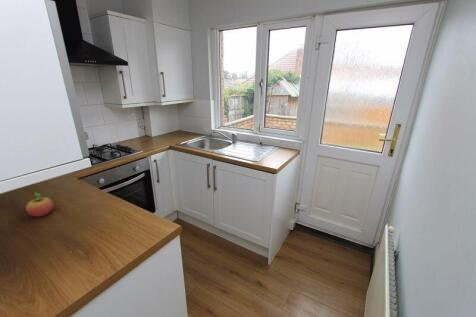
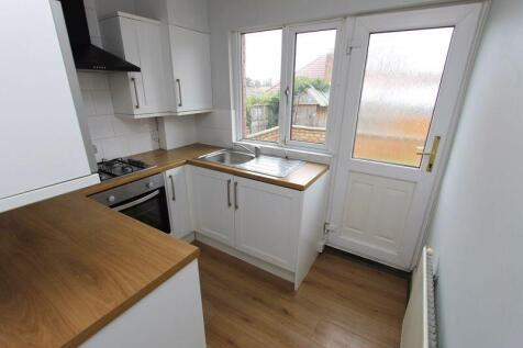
- fruit (39, 204)
